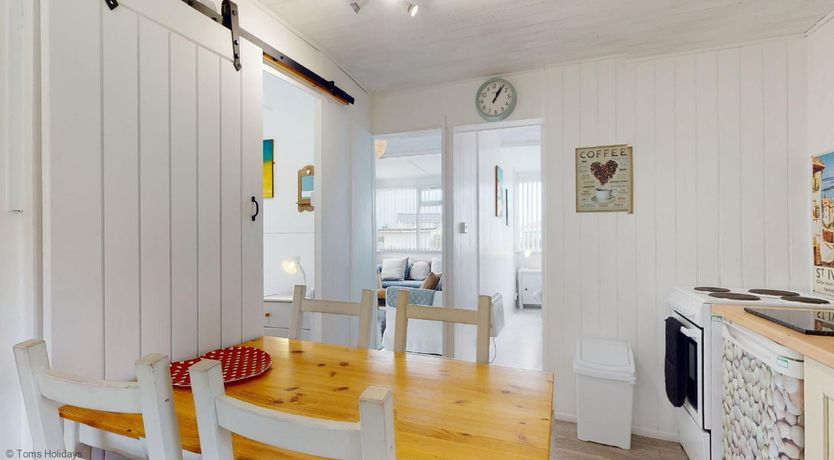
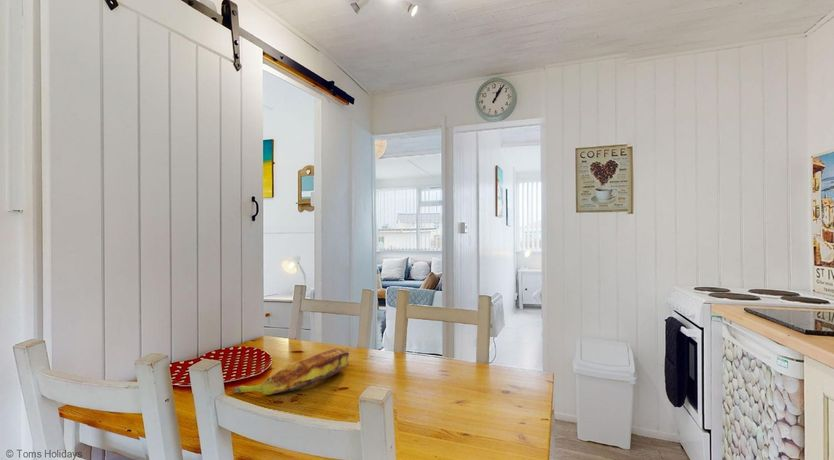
+ banana (302, 366)
